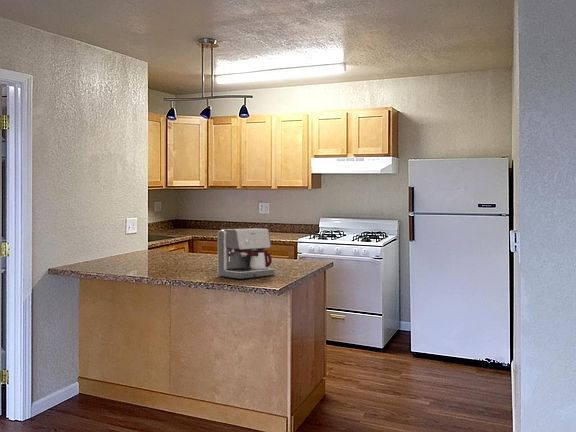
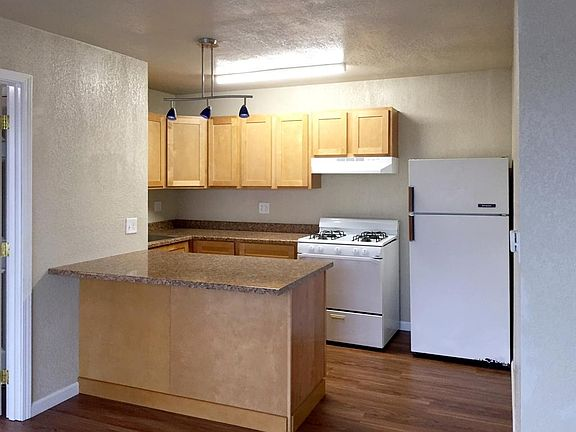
- coffee maker (246, 252)
